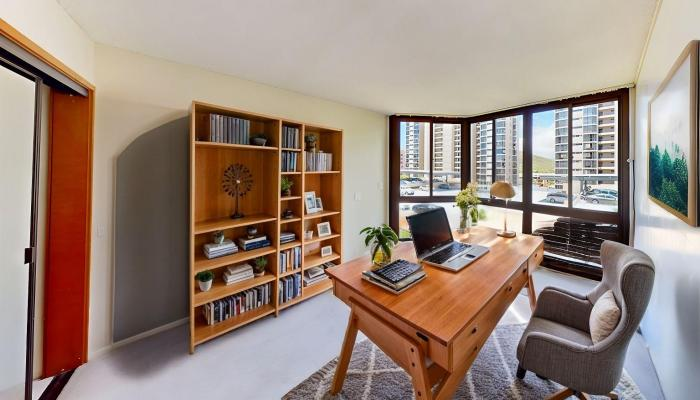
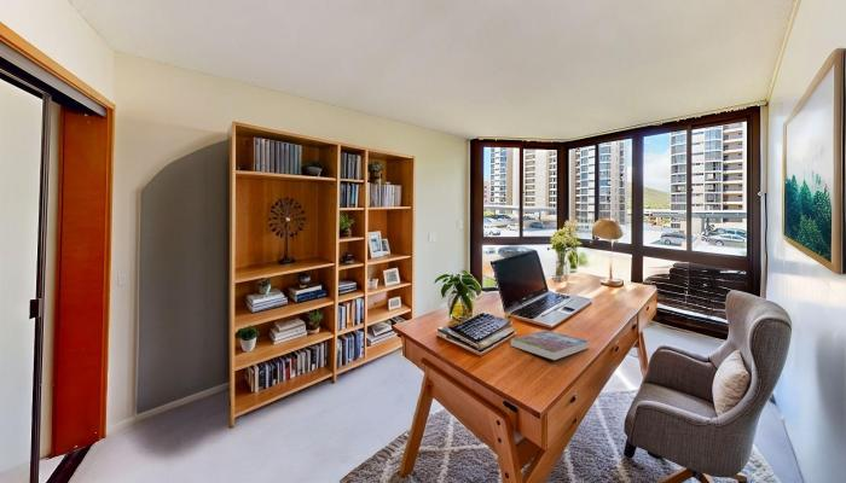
+ book (549, 343)
